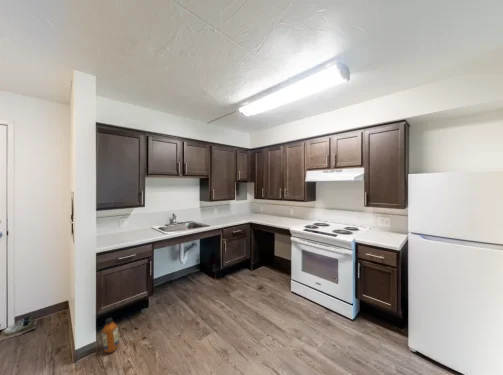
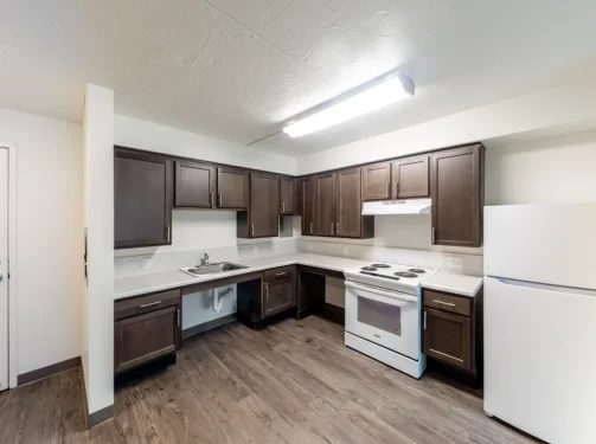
- shoe (19, 324)
- bottle (110, 334)
